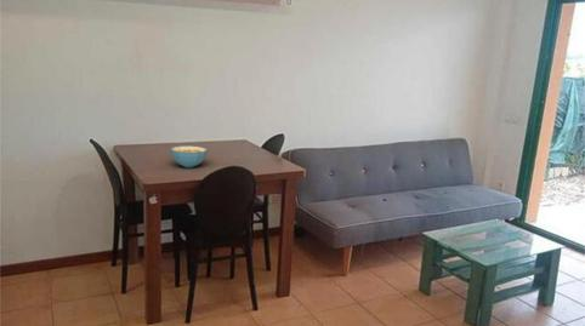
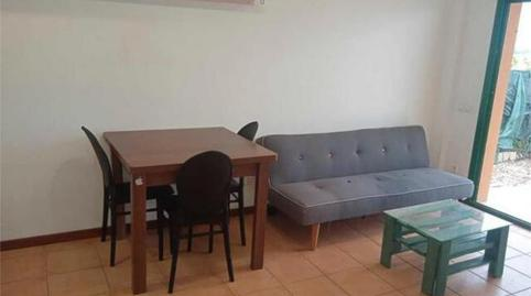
- cereal bowl (188, 158)
